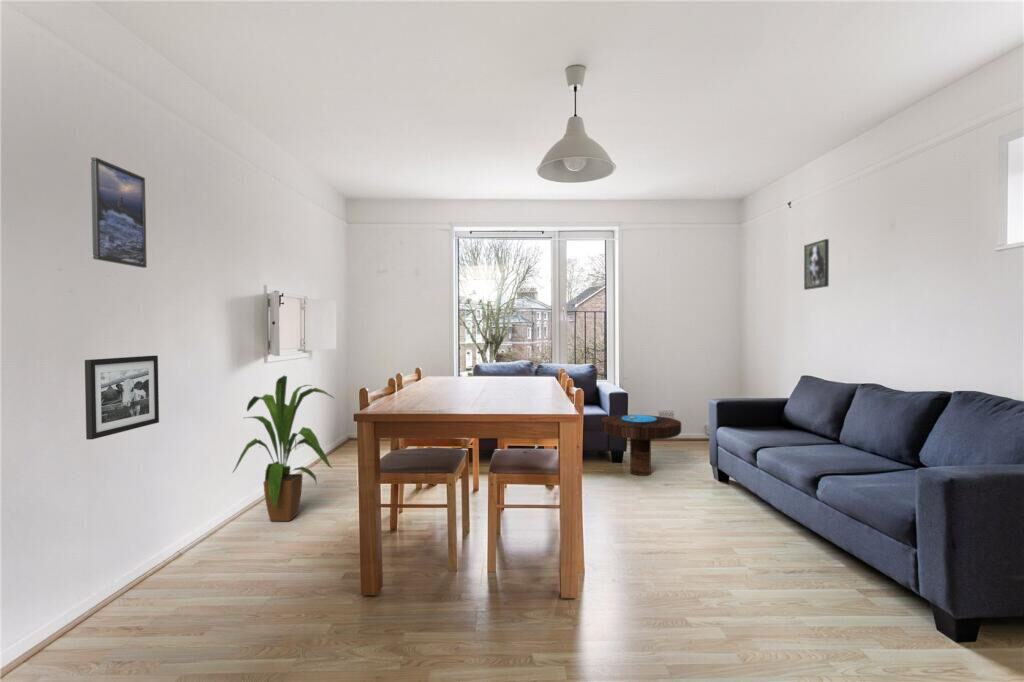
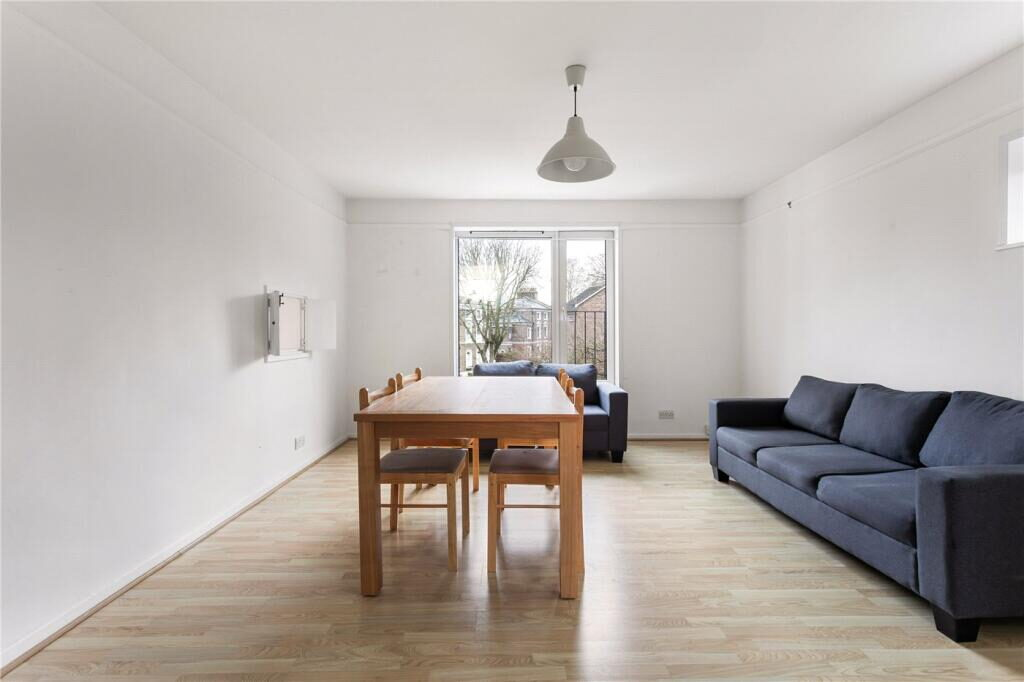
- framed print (816, 265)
- picture frame (125, 393)
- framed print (120, 215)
- side table (640, 445)
- house plant (290, 443)
